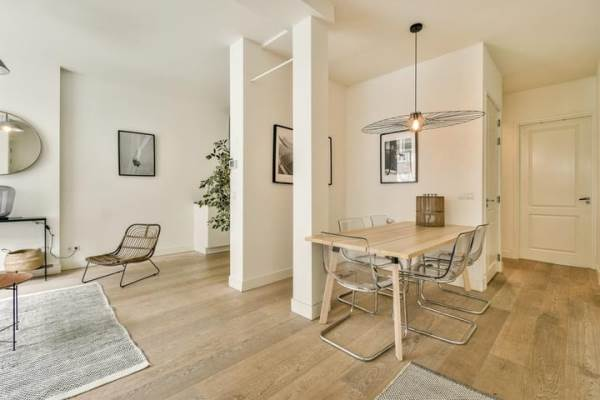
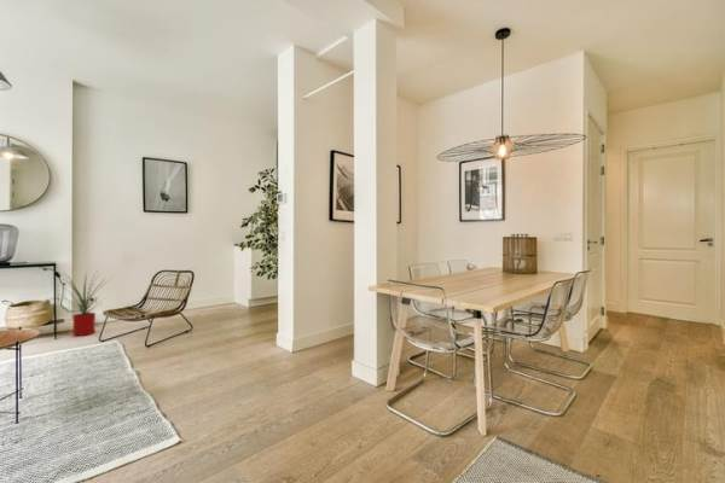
+ house plant (83, 302)
